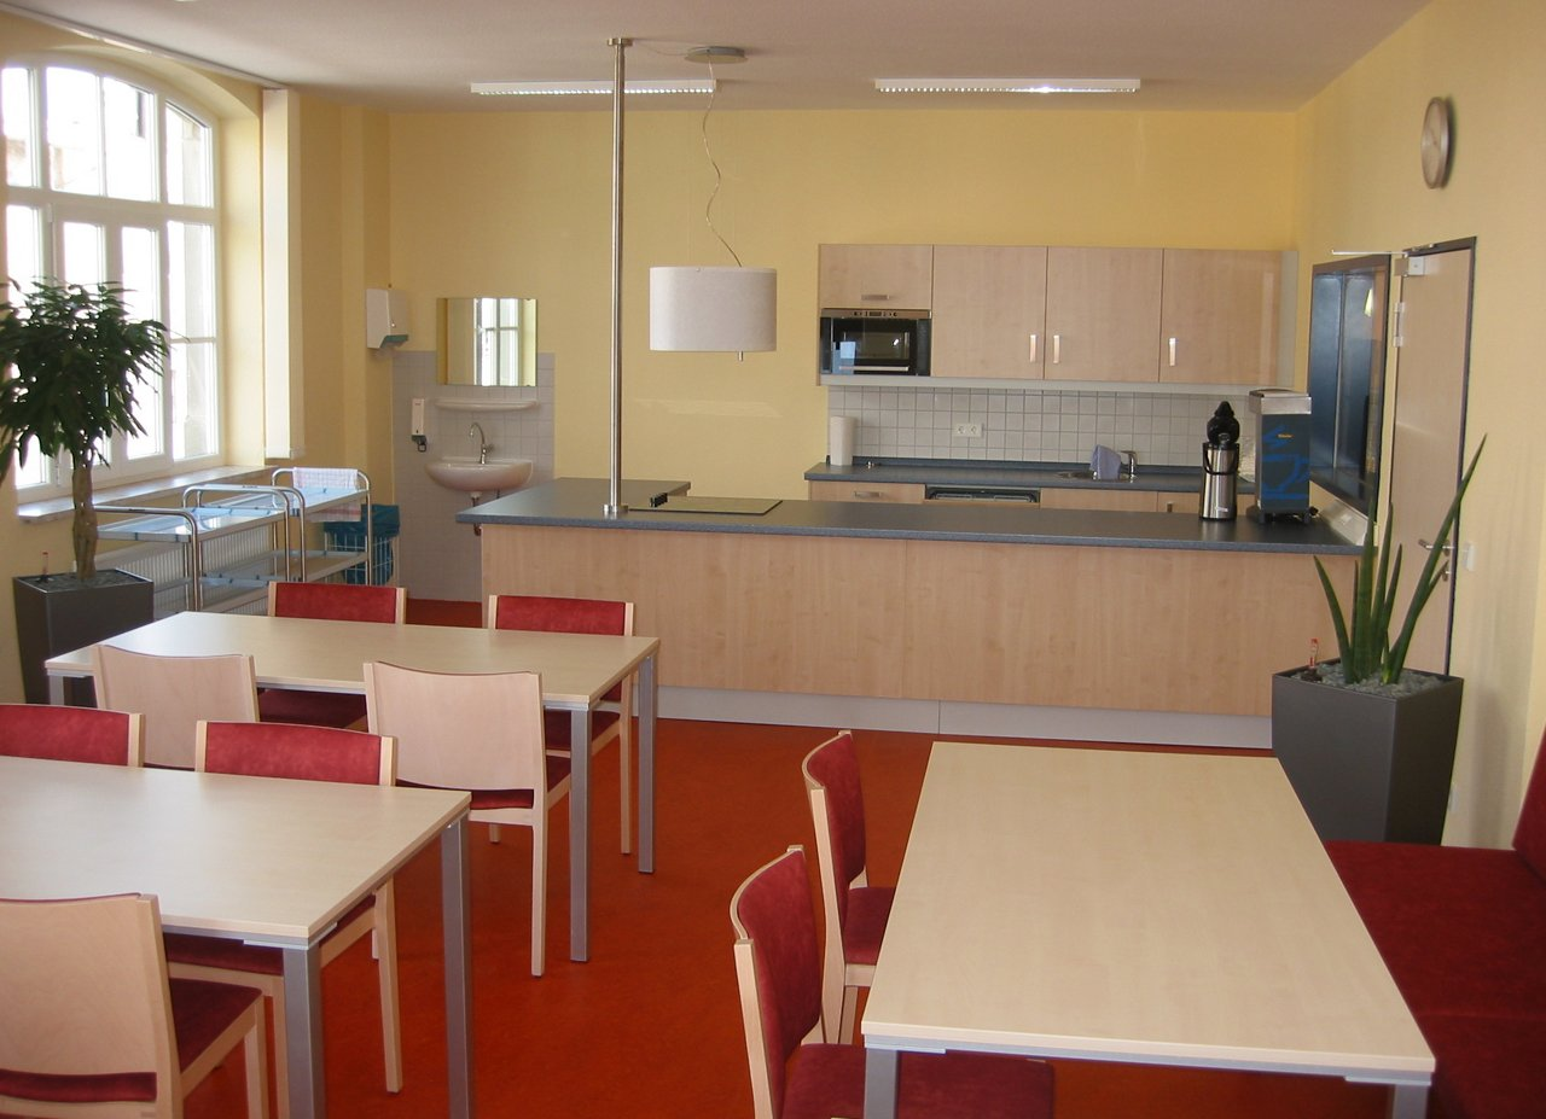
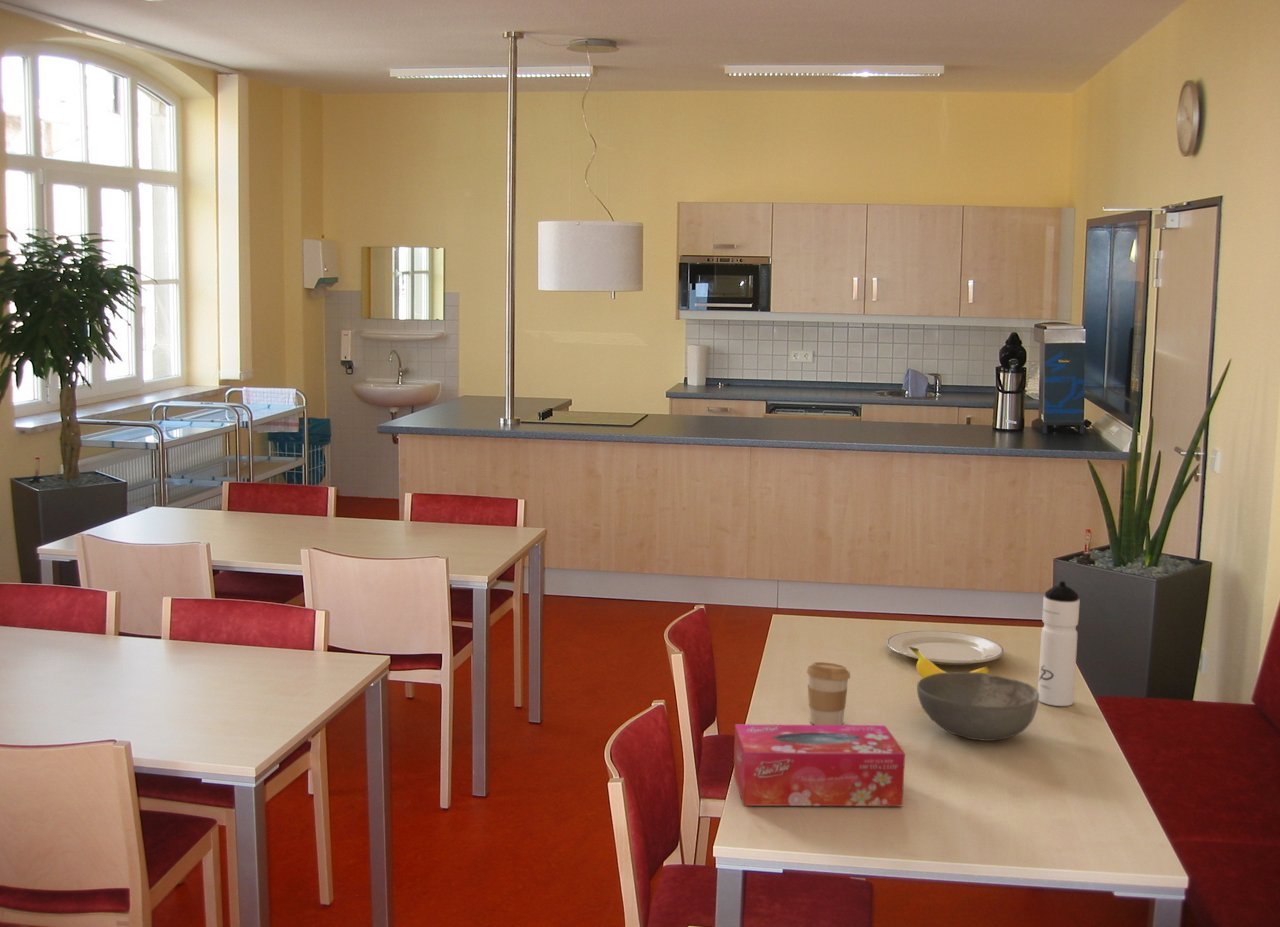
+ banana (946, 672)
+ tissue box (816, 764)
+ water bottle (1058, 641)
+ bowl (976, 710)
+ chinaware (944, 649)
+ coffee cup (827, 692)
